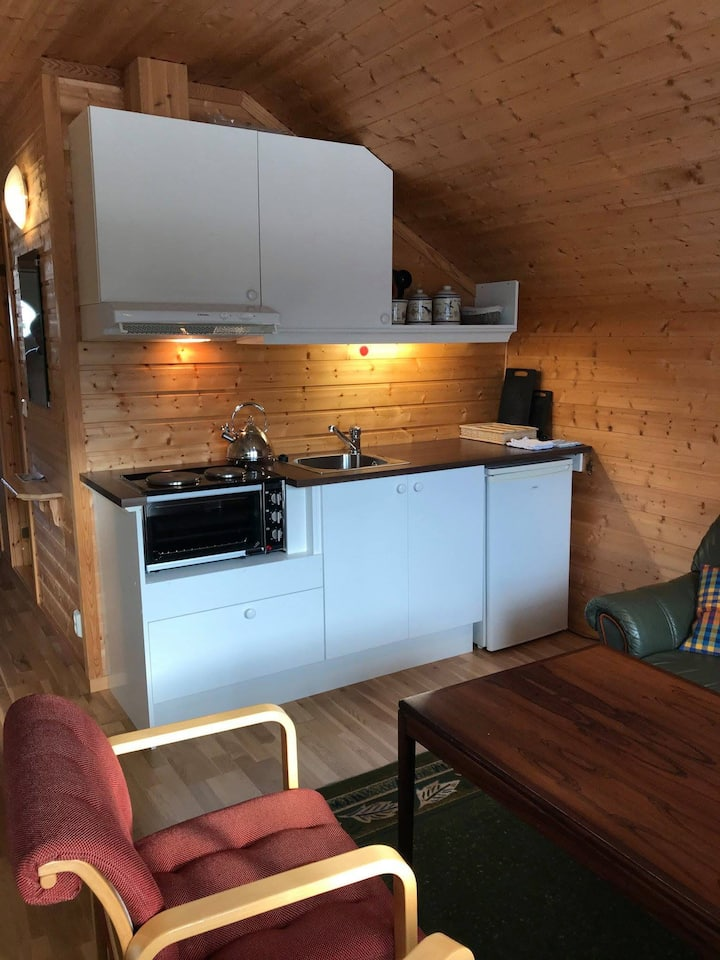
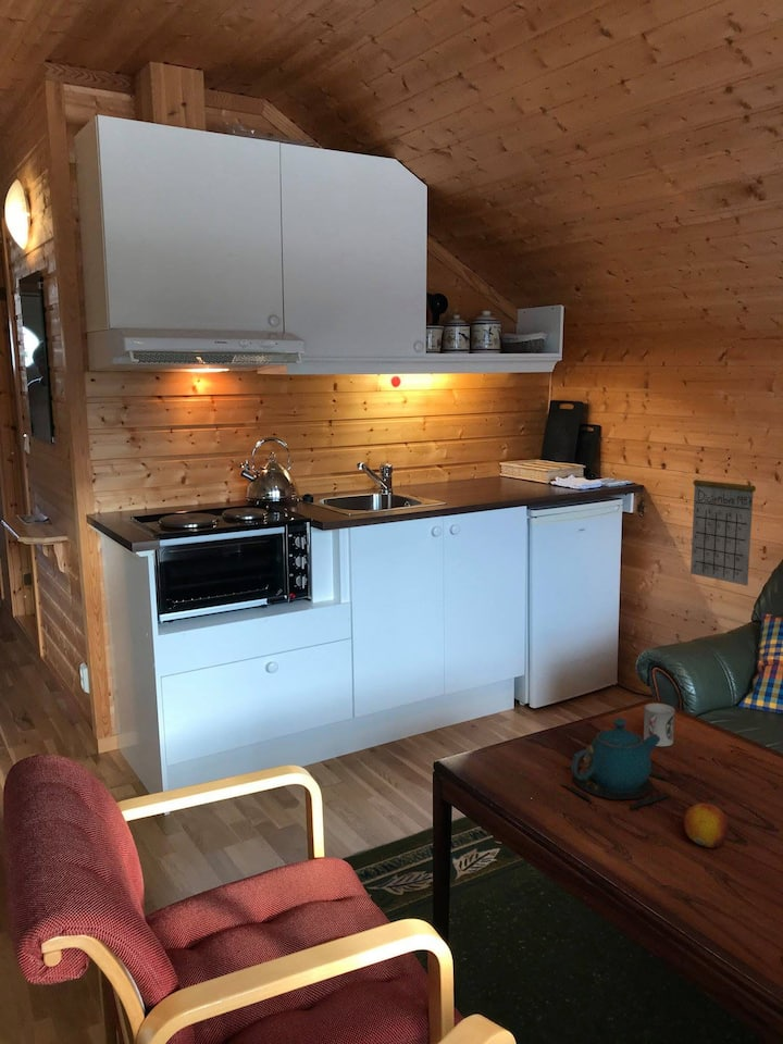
+ fruit (706, 823)
+ teapot (613, 751)
+ cup (657, 726)
+ calendar (721, 520)
